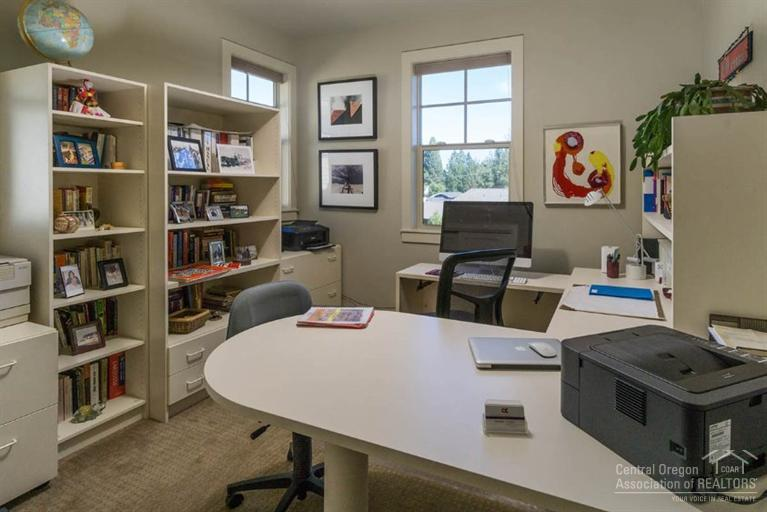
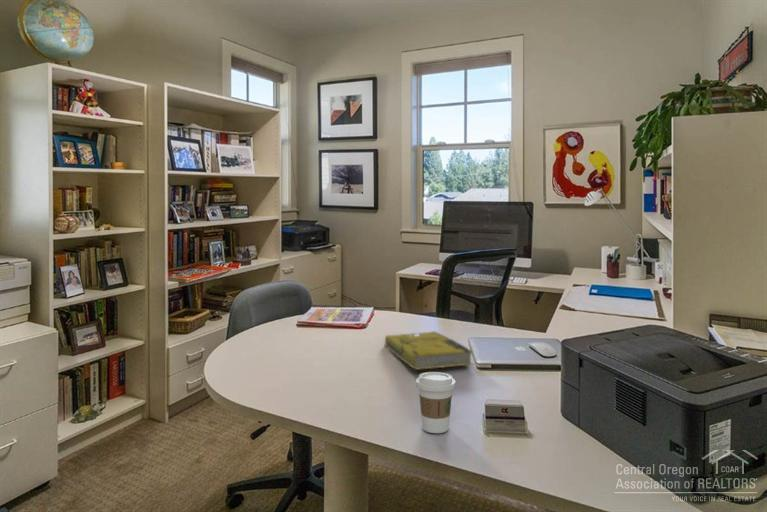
+ book (425, 348)
+ coffee cup (435, 401)
